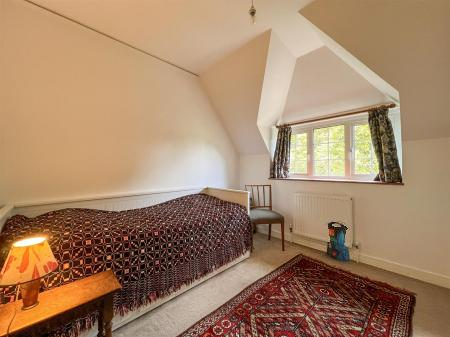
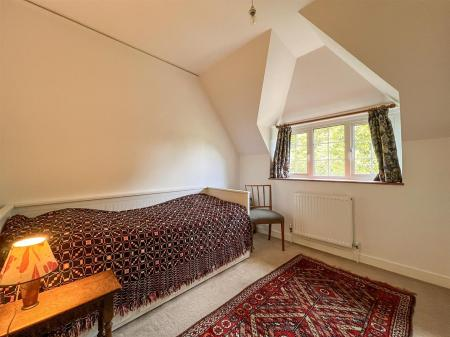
- pouch (336, 240)
